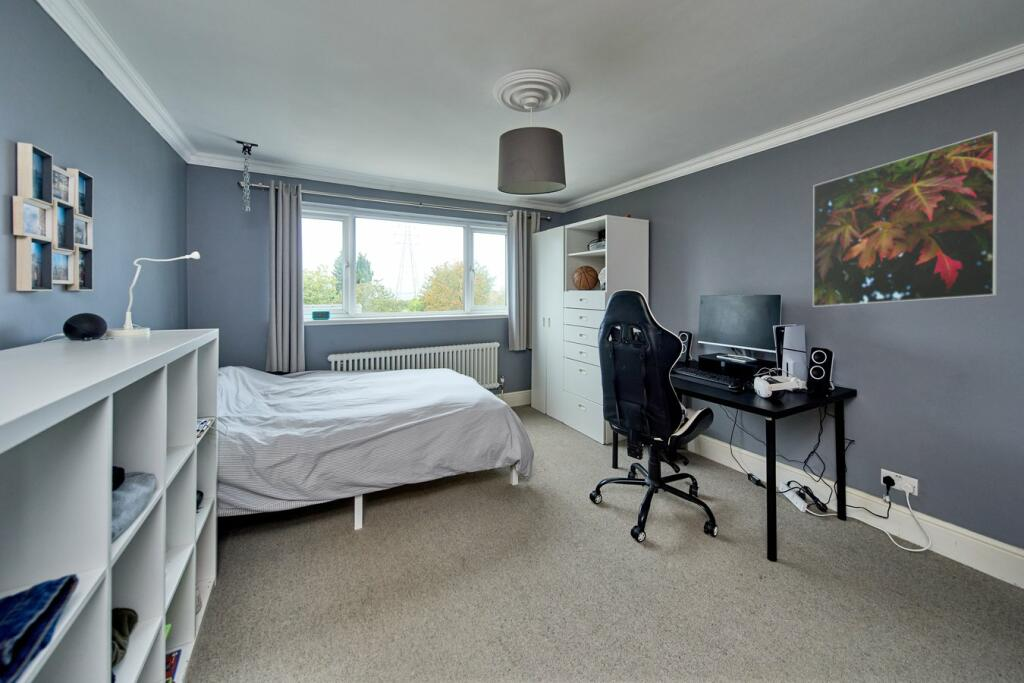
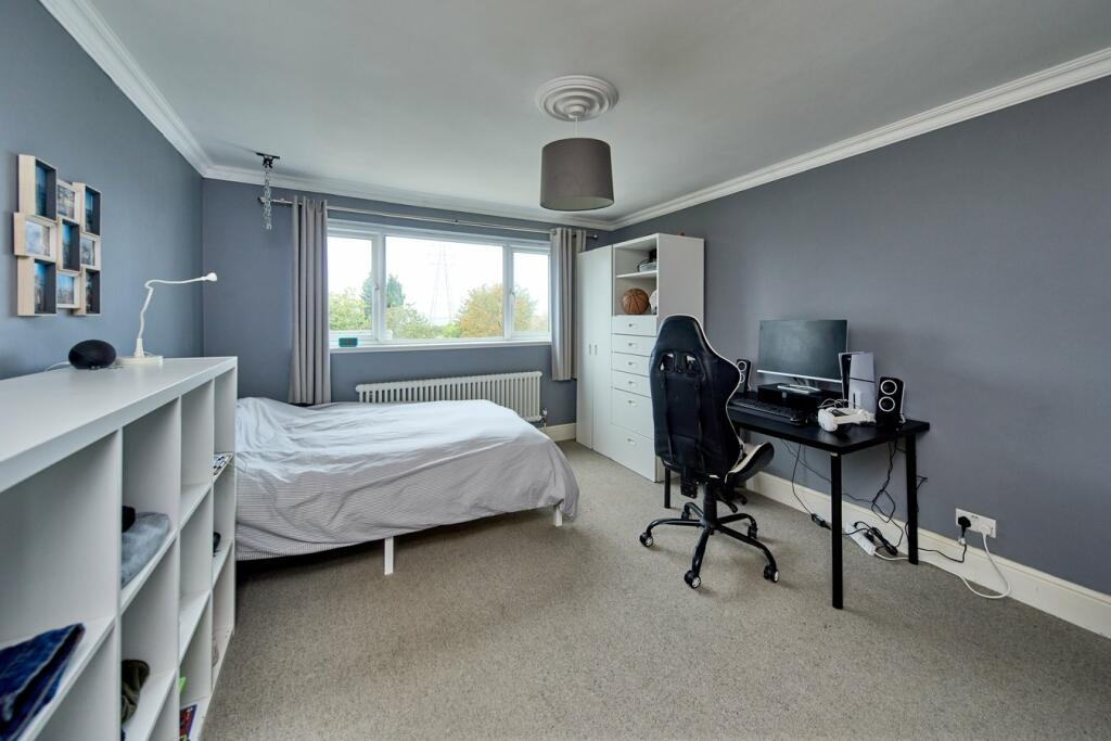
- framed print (891, 232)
